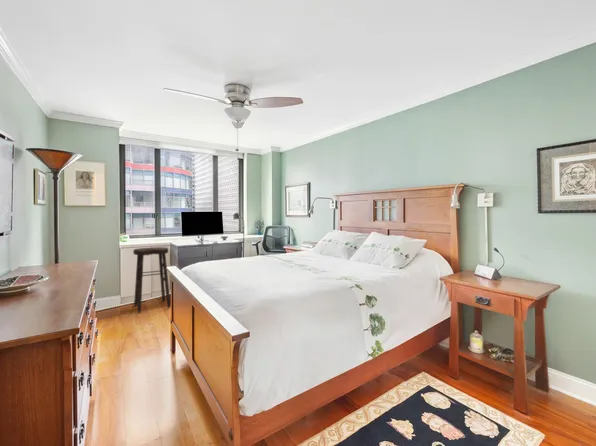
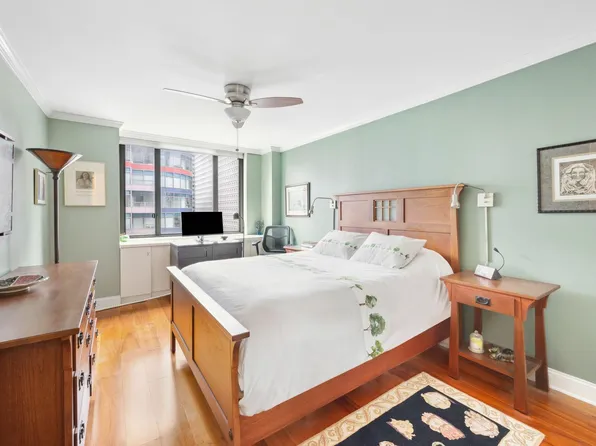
- stool (151, 274)
